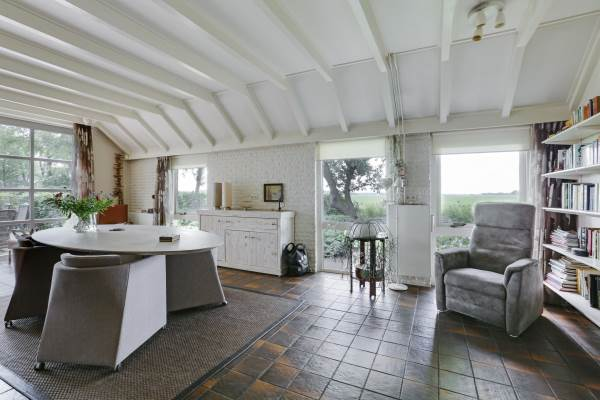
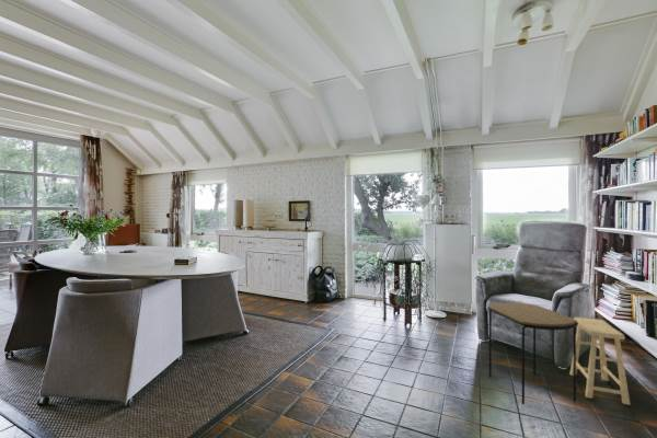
+ footstool (597, 356)
+ side table (533, 349)
